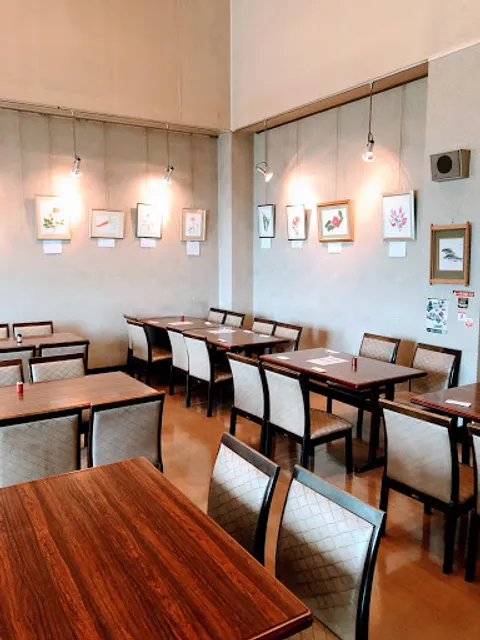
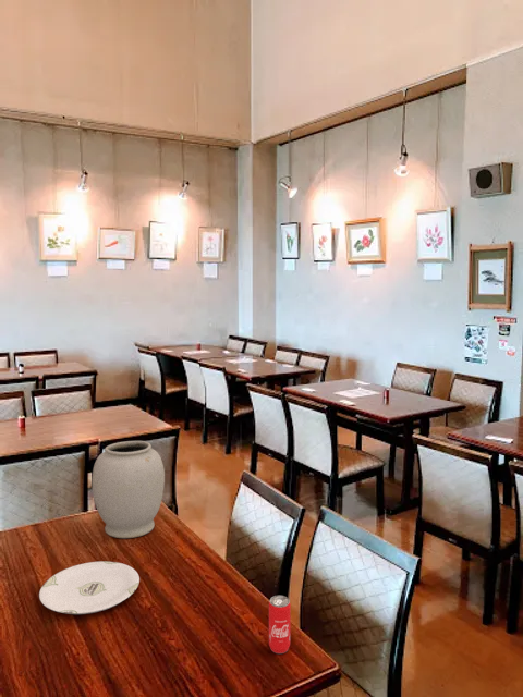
+ beverage can (279, 624)
+ plate (90, 588)
+ vase (129, 487)
